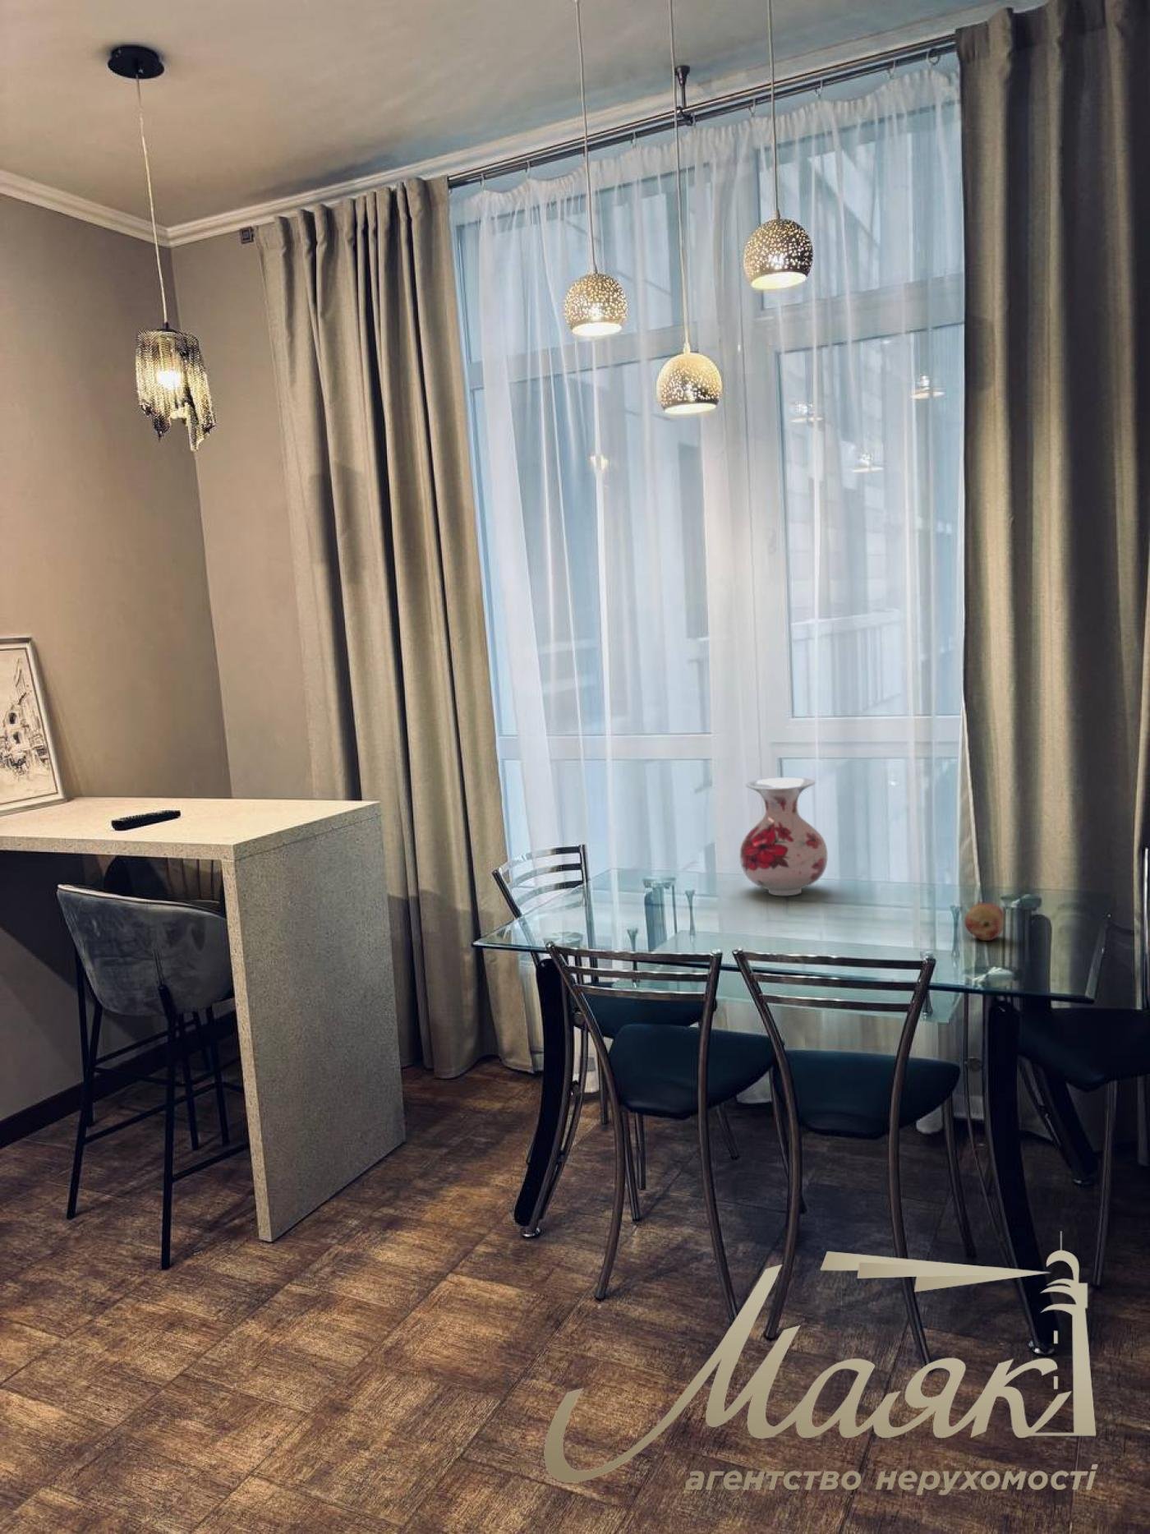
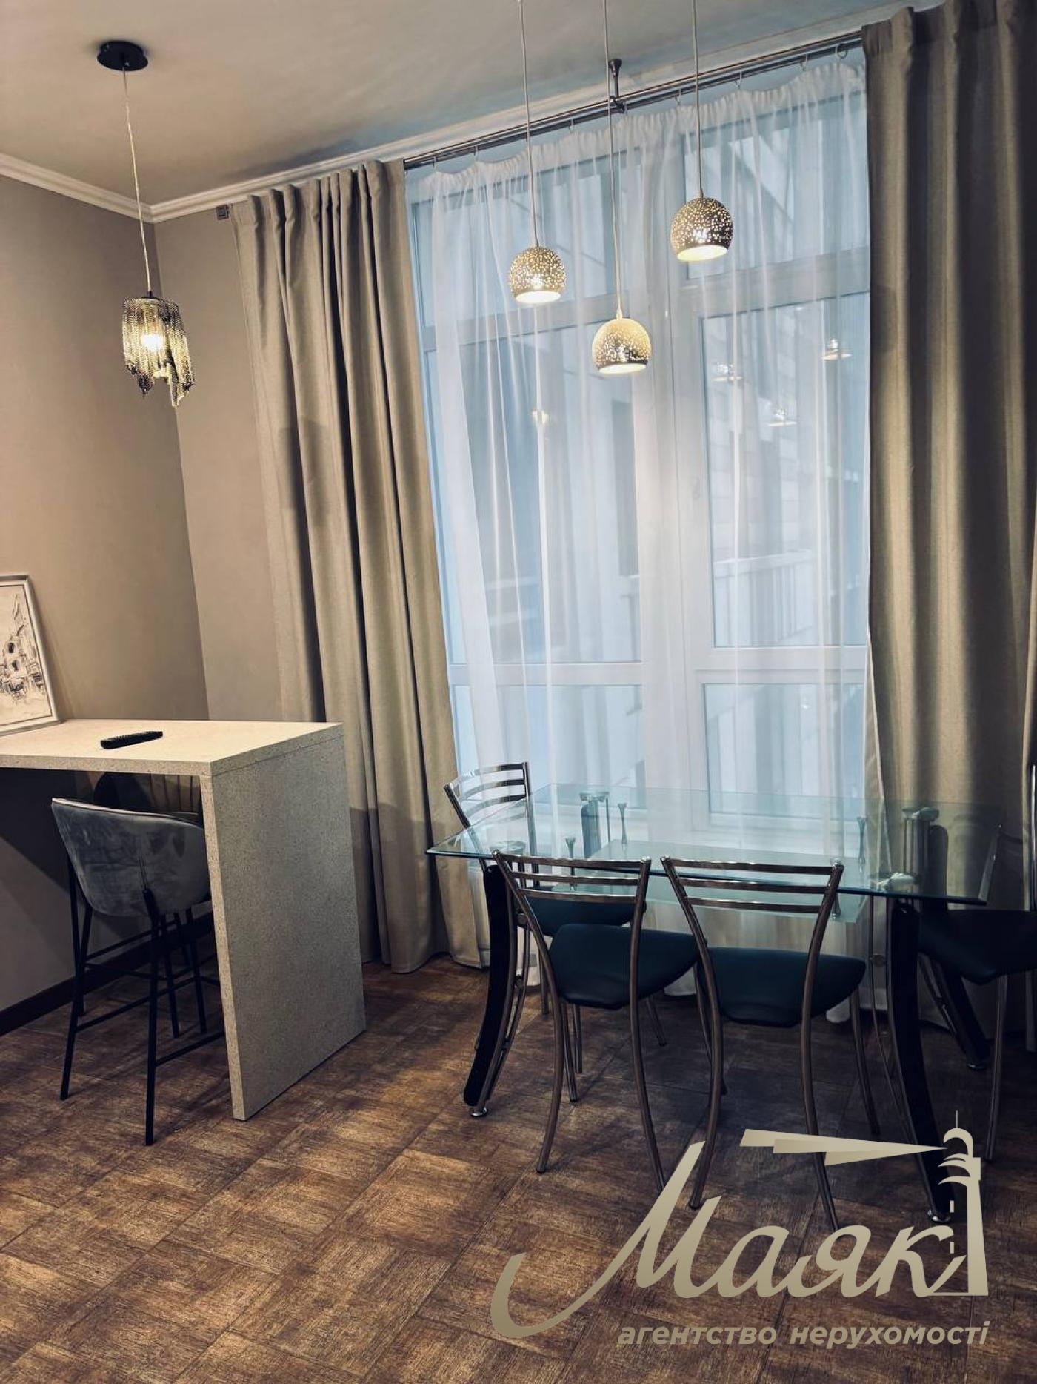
- vase (782, 837)
- fruit (985, 922)
